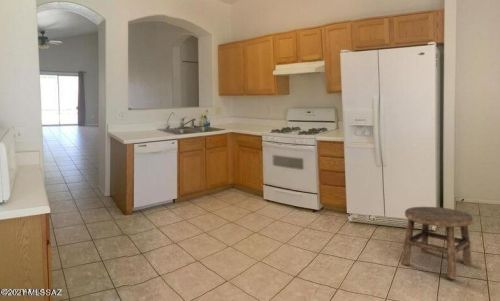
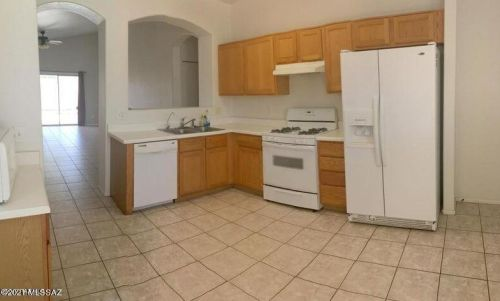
- stool (436, 238)
